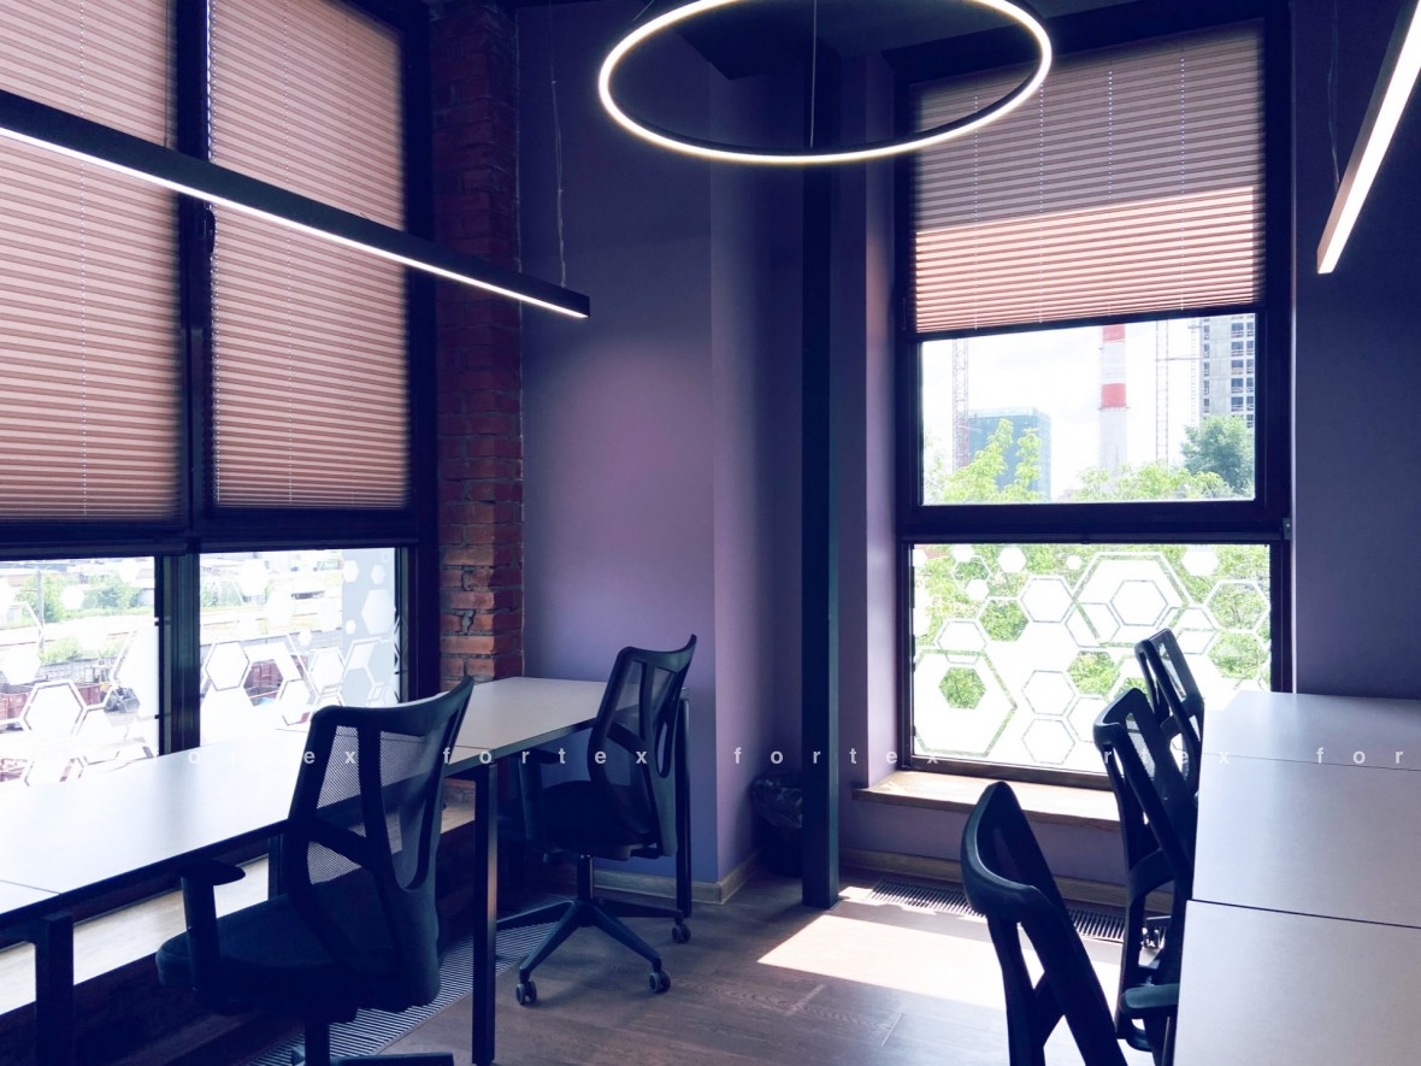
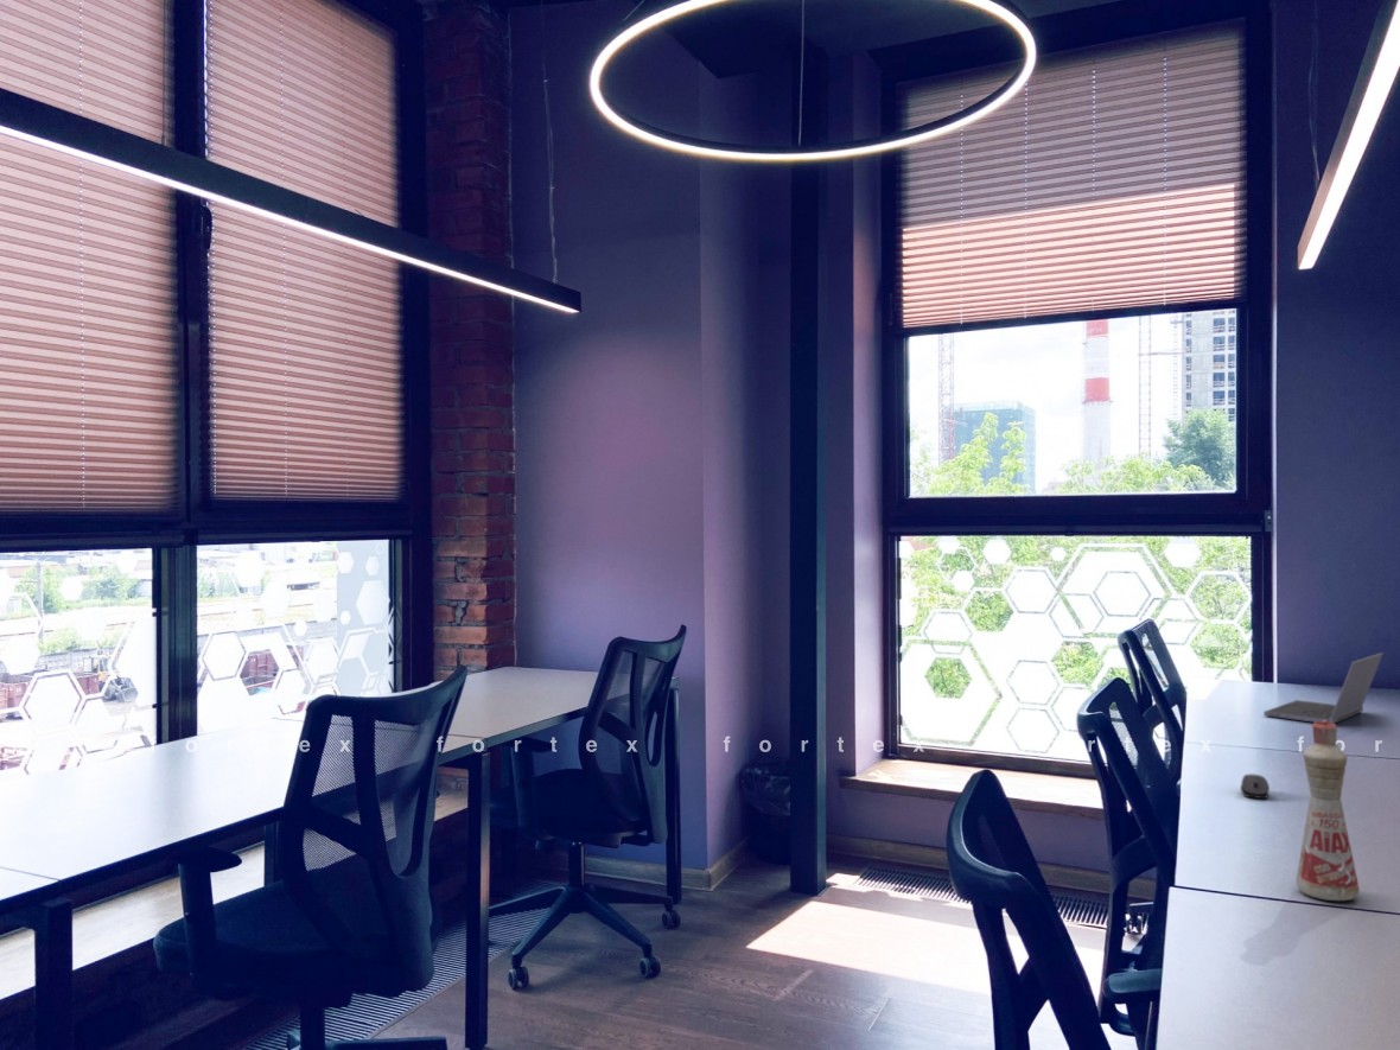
+ laptop computer (1339, 693)
+ computer mouse (1254, 784)
+ bottle (1326, 807)
